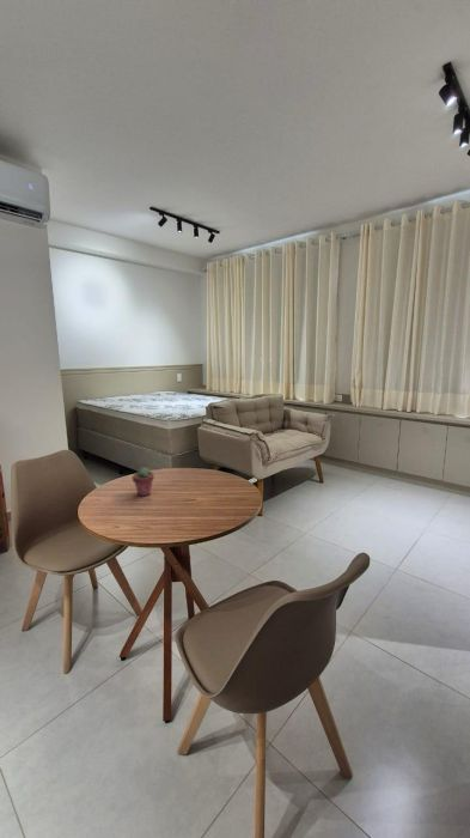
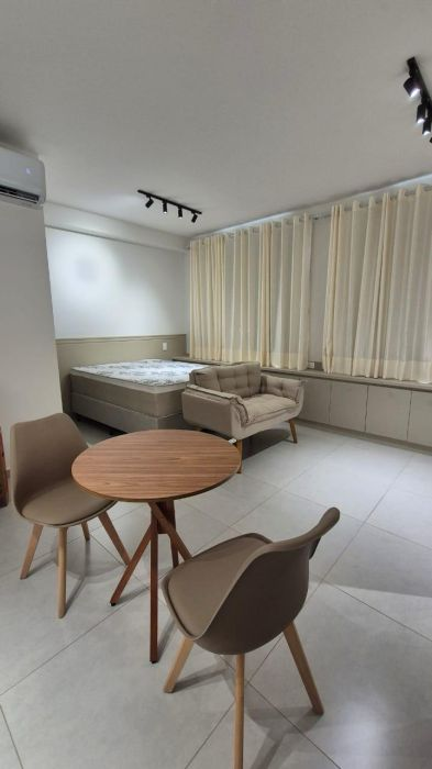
- potted succulent (142, 480)
